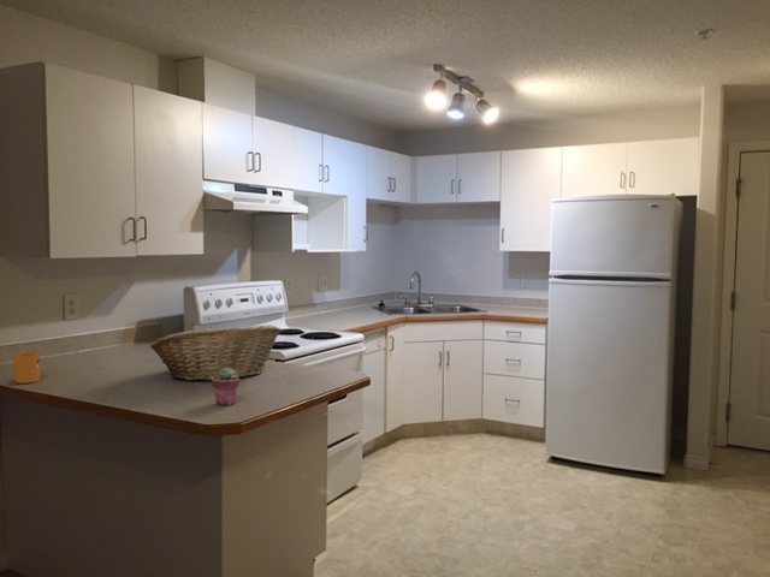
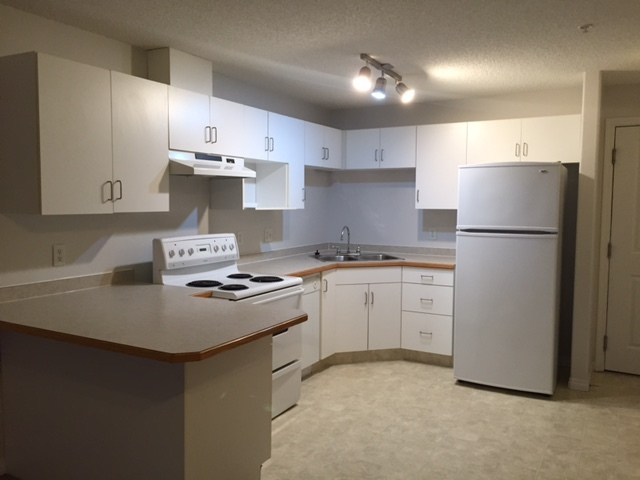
- potted succulent (225, 385)
- fruit basket (218, 349)
- mug (25, 367)
